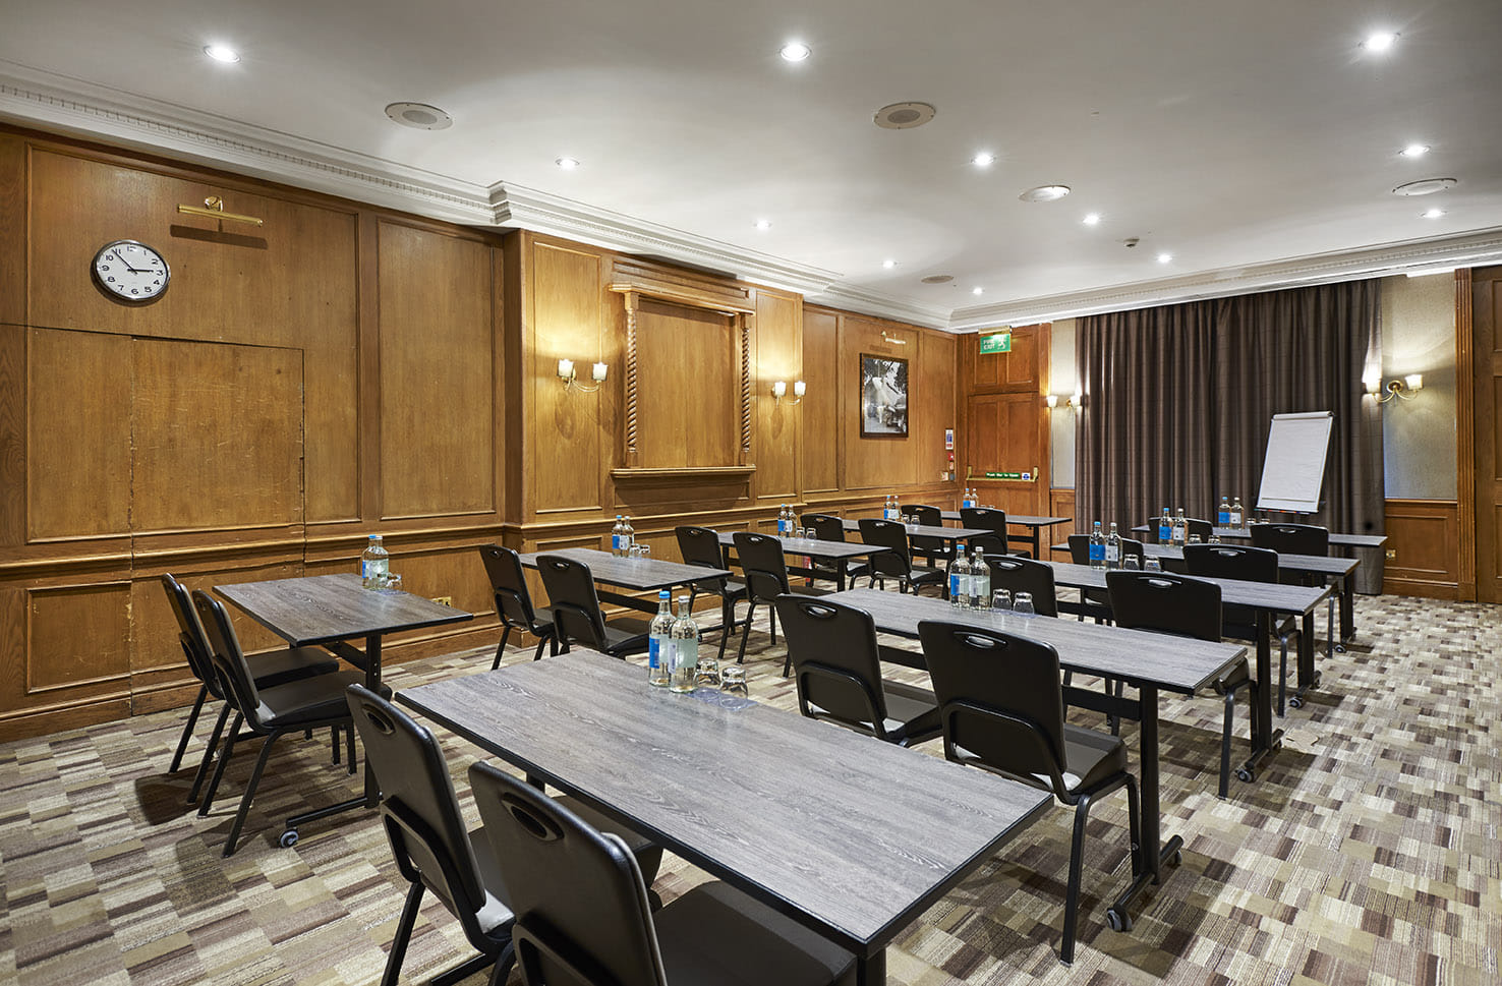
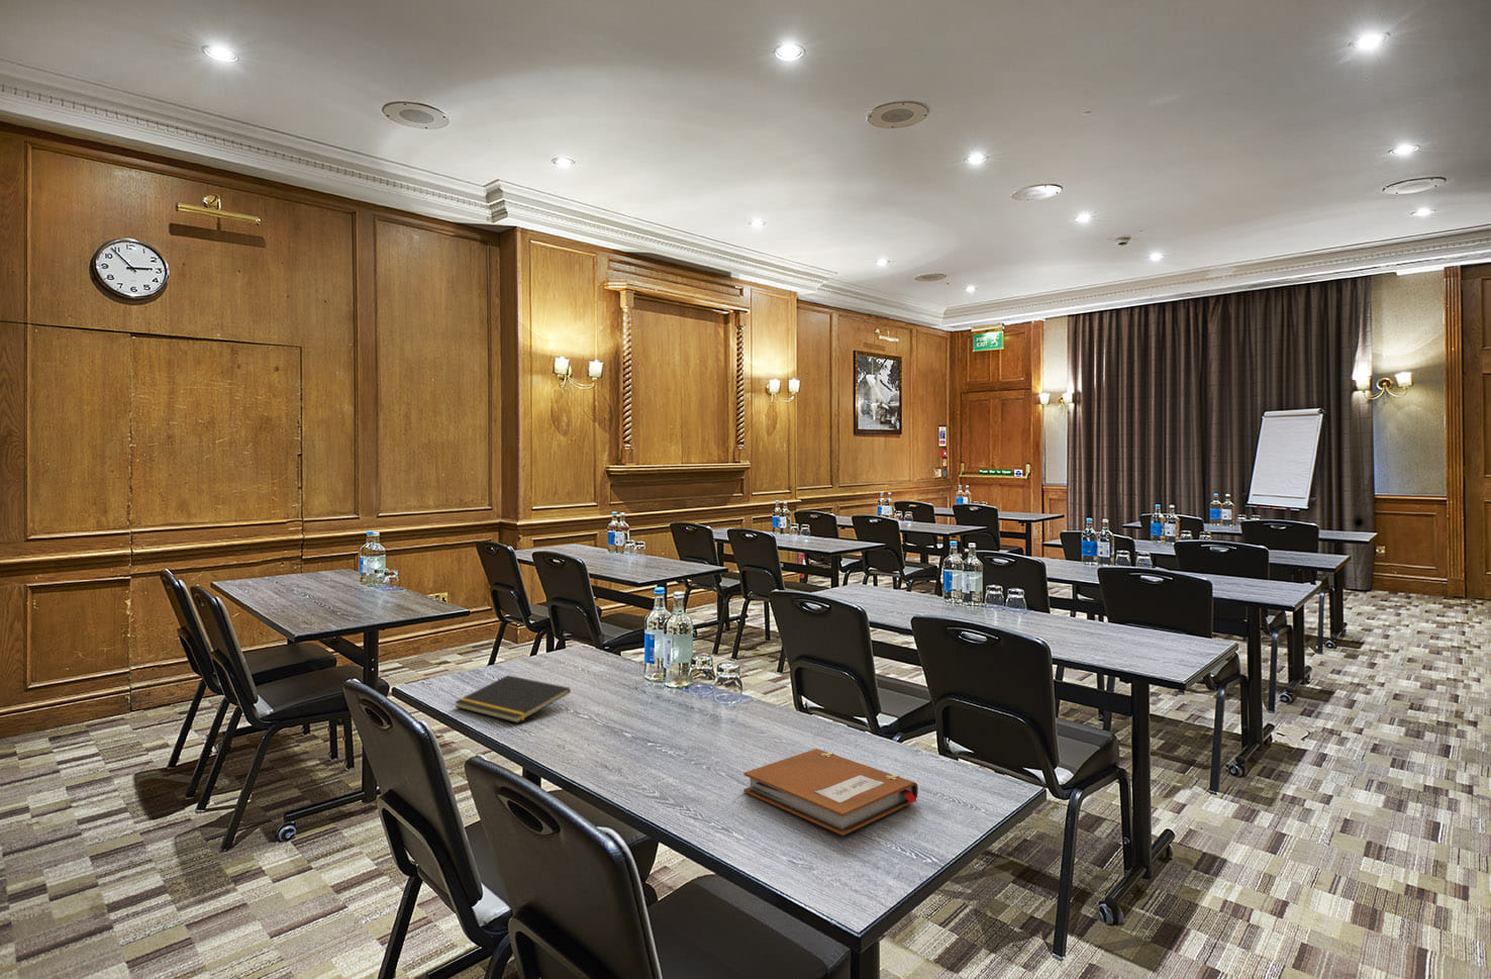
+ notepad (512, 697)
+ notebook (832, 787)
